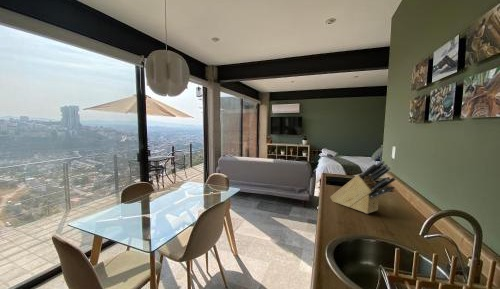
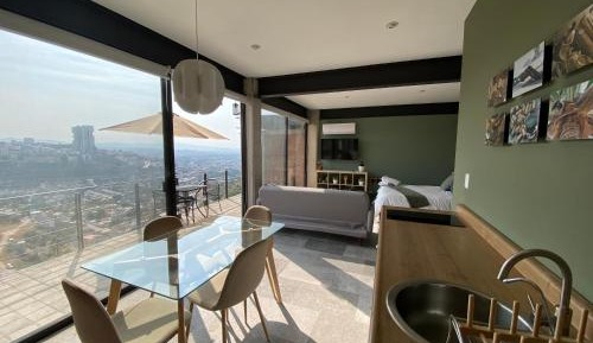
- knife block (360, 183)
